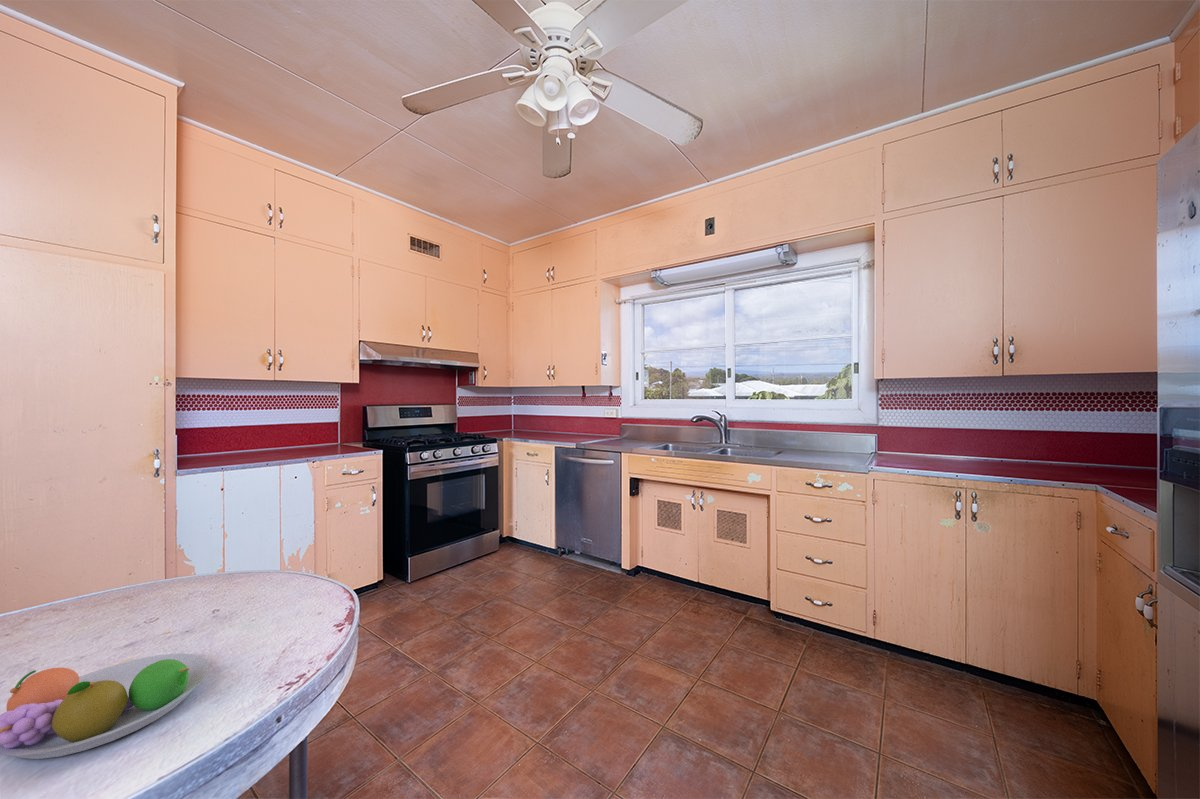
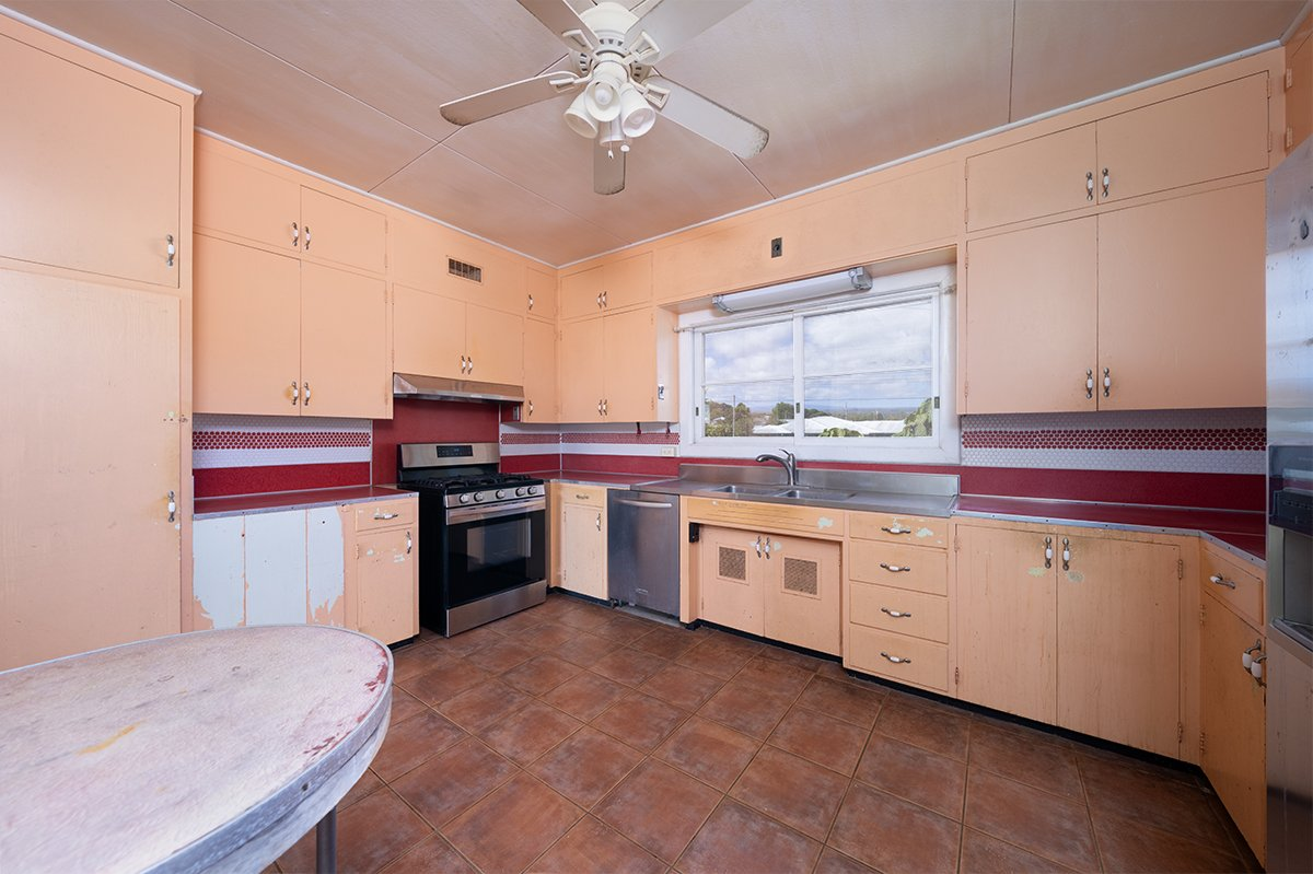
- fruit bowl (113, 683)
